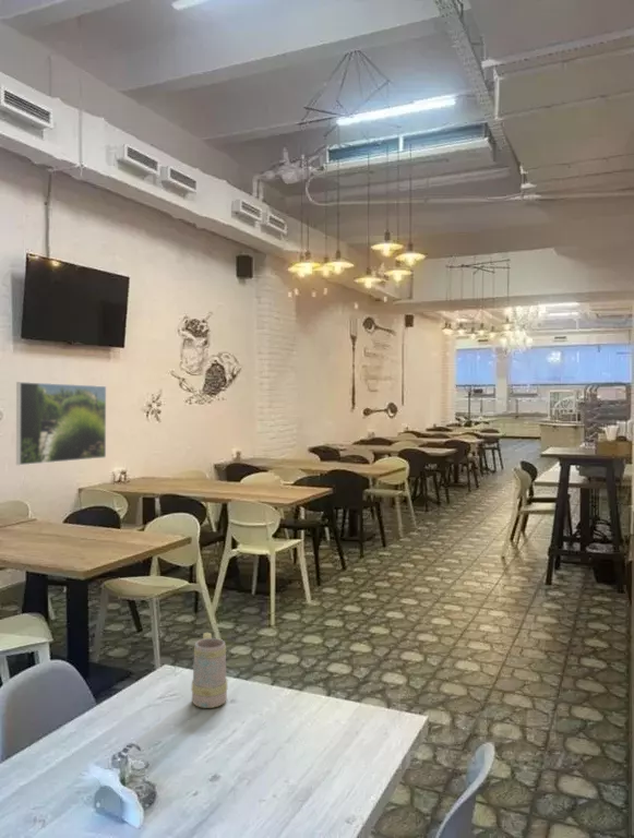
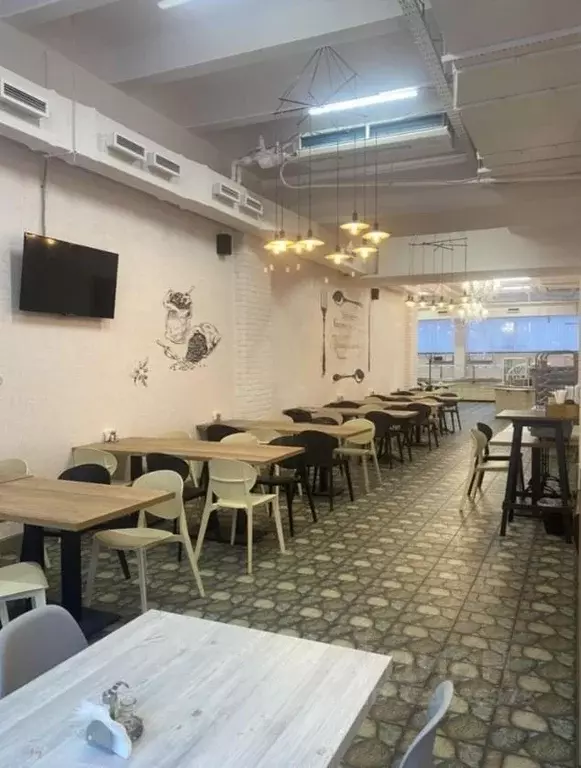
- mug (208, 668)
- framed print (64, 422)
